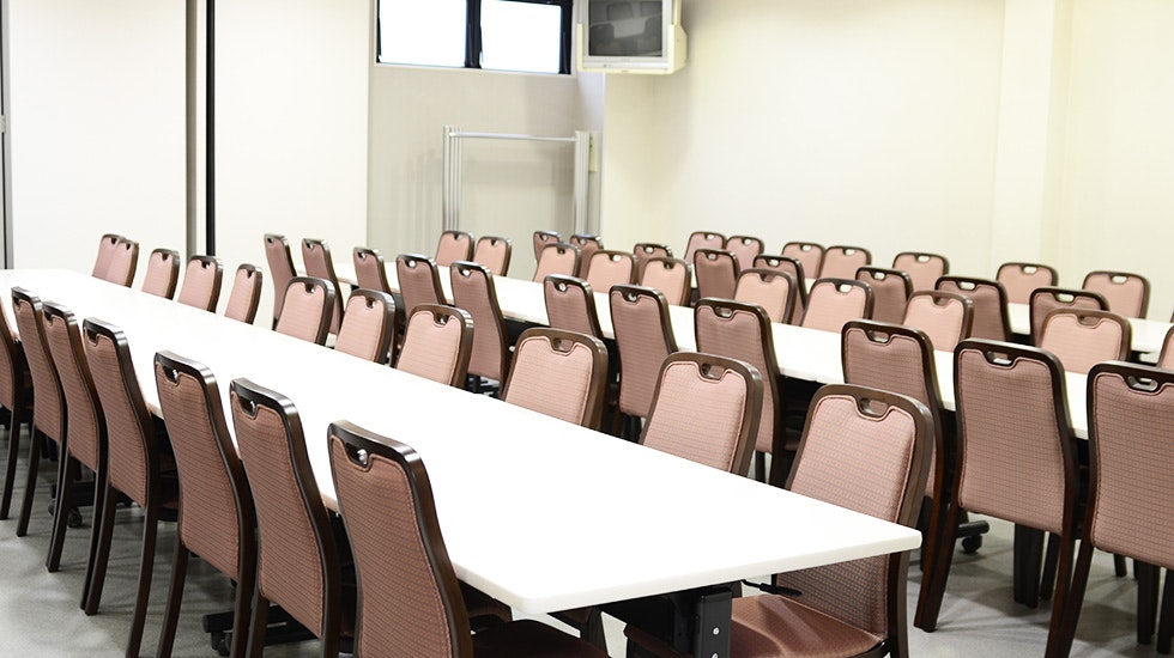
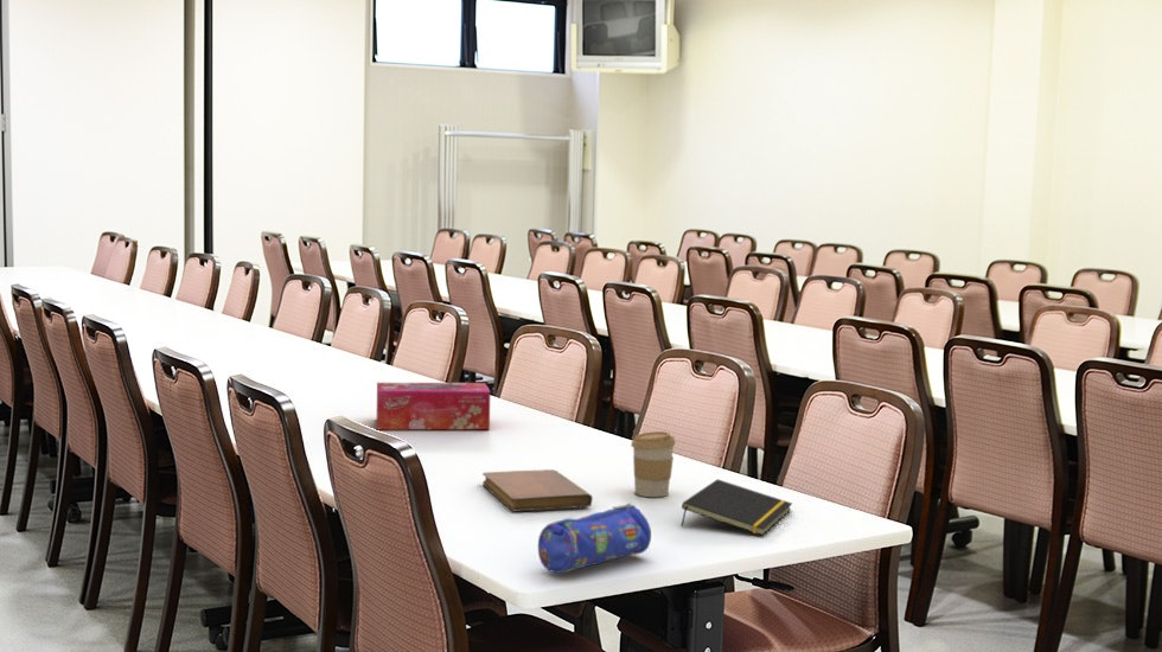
+ notebook (535, 488)
+ coffee cup (652, 462)
+ notepad (738, 505)
+ pencil case (596, 536)
+ tissue box (432, 405)
